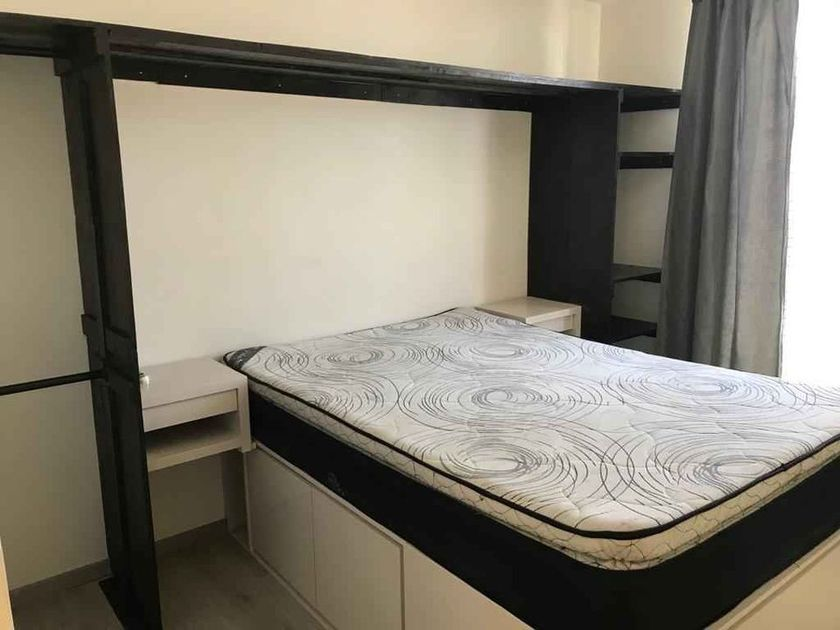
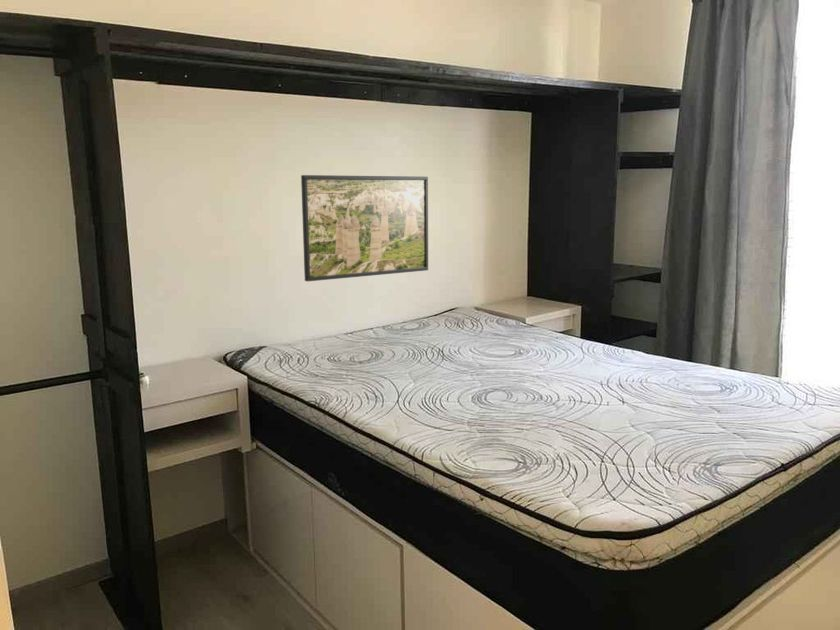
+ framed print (369, 226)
